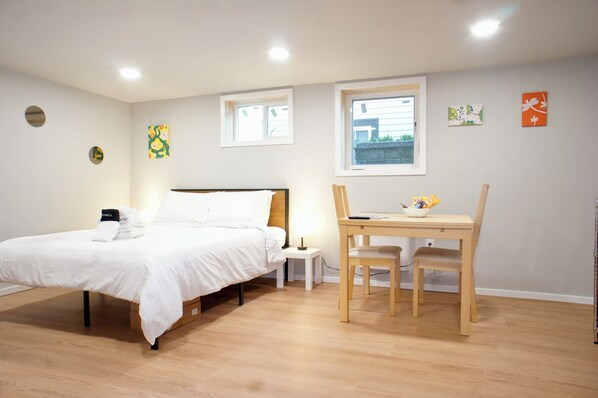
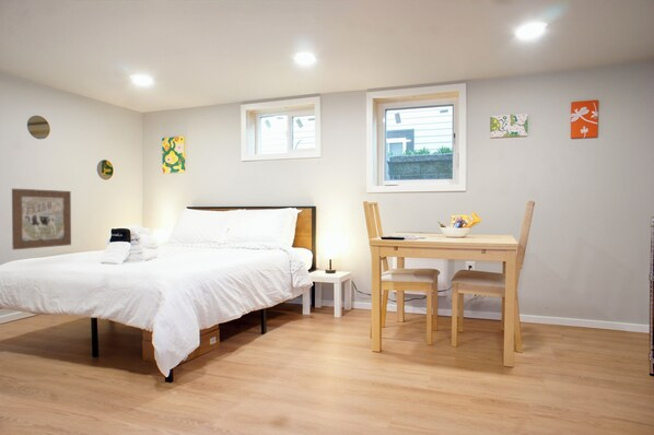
+ wall art (43, 219)
